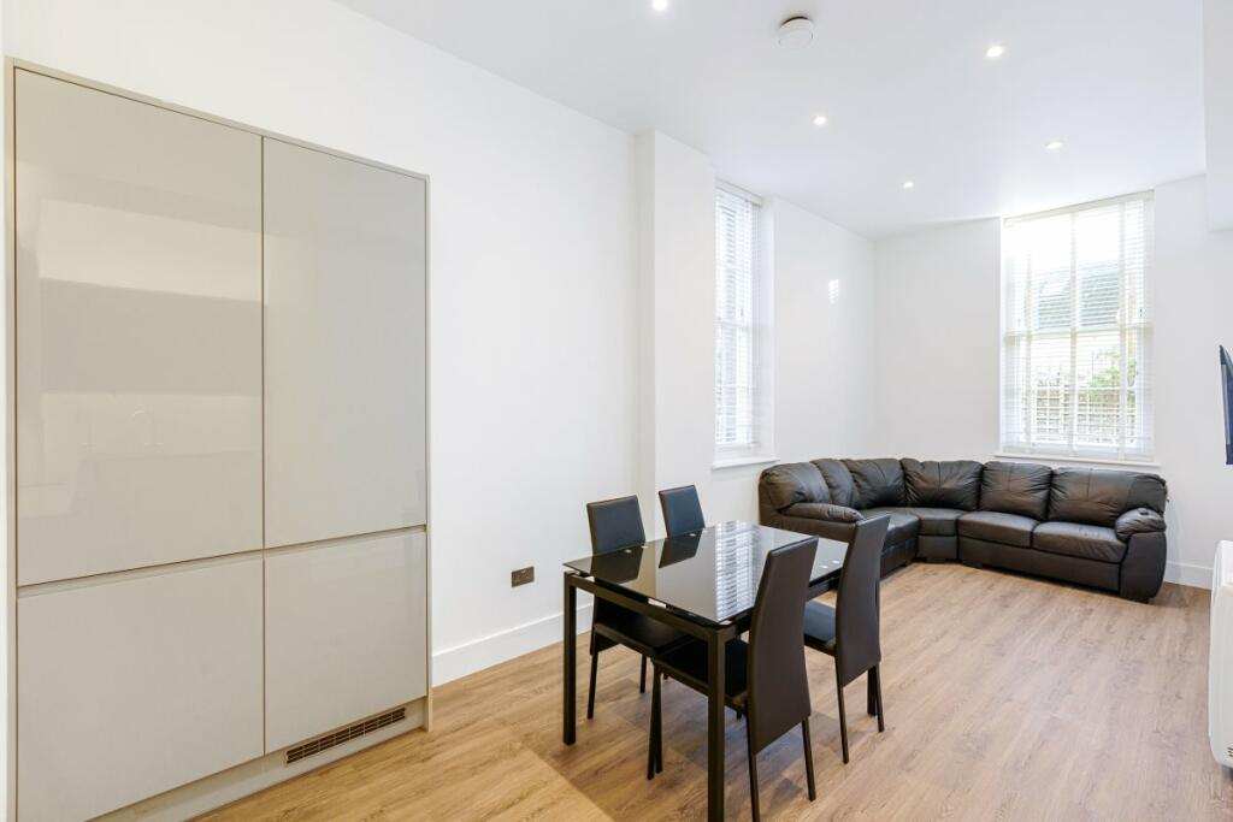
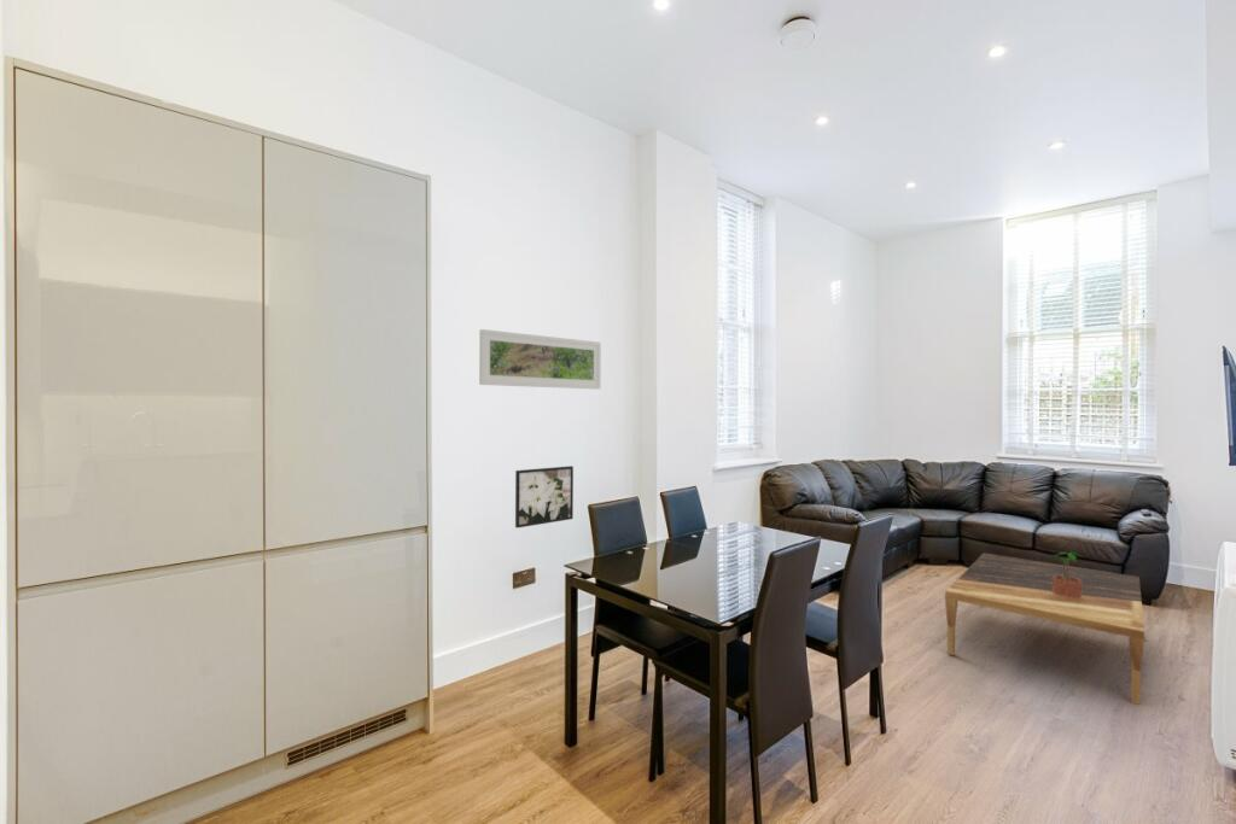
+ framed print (544, 495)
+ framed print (544, 361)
+ potted plant (1067, 573)
+ coffee table (1045, 613)
